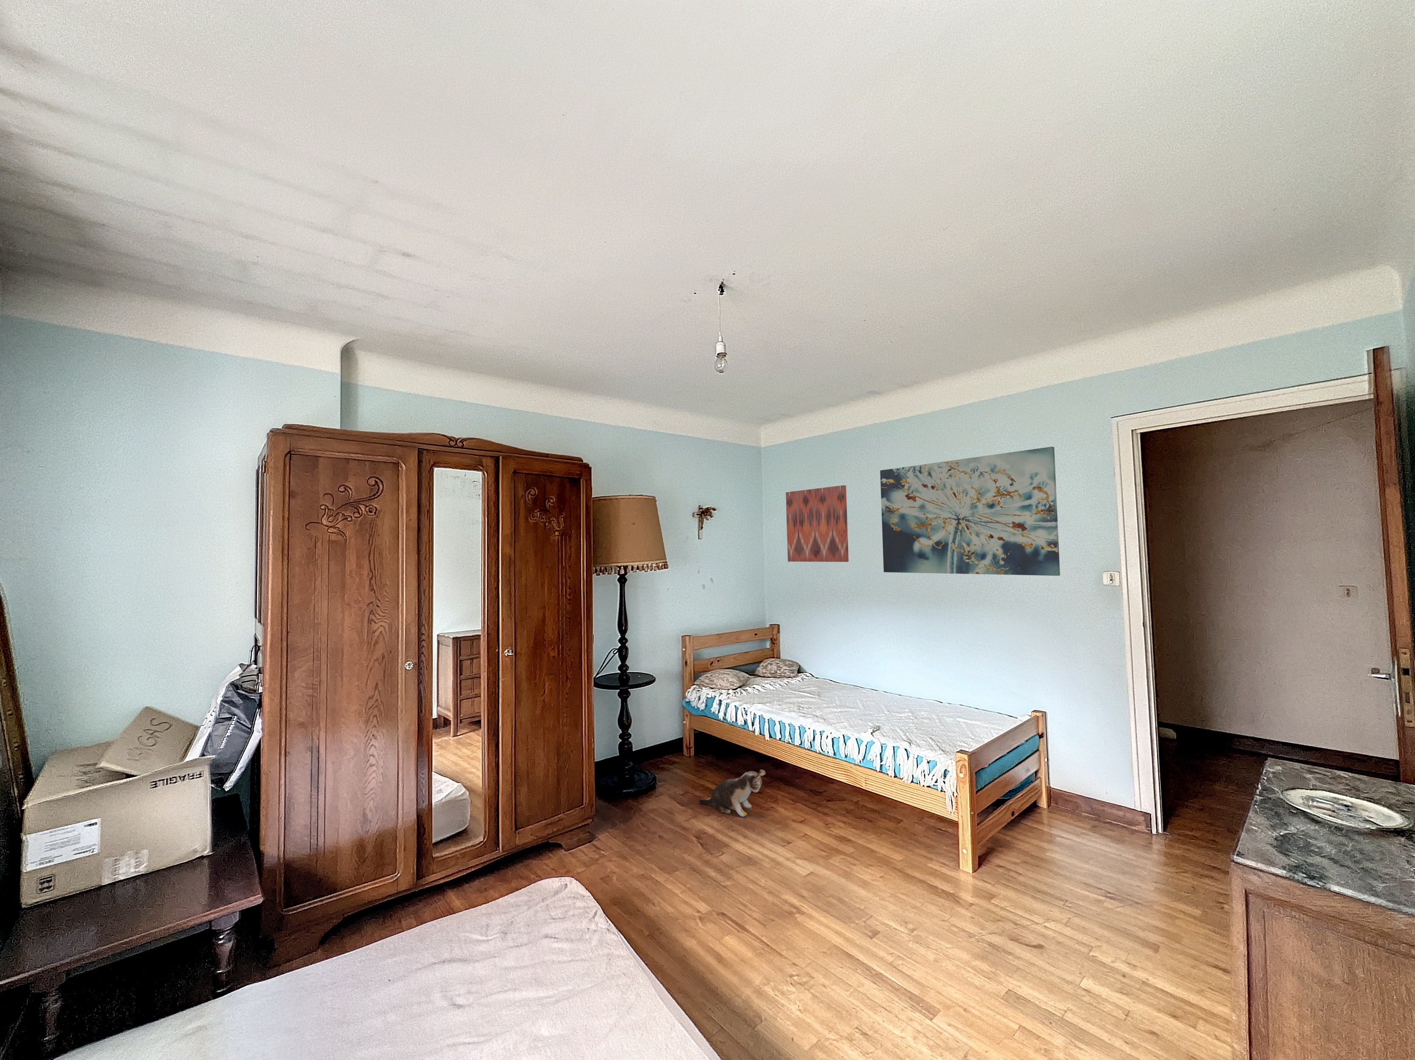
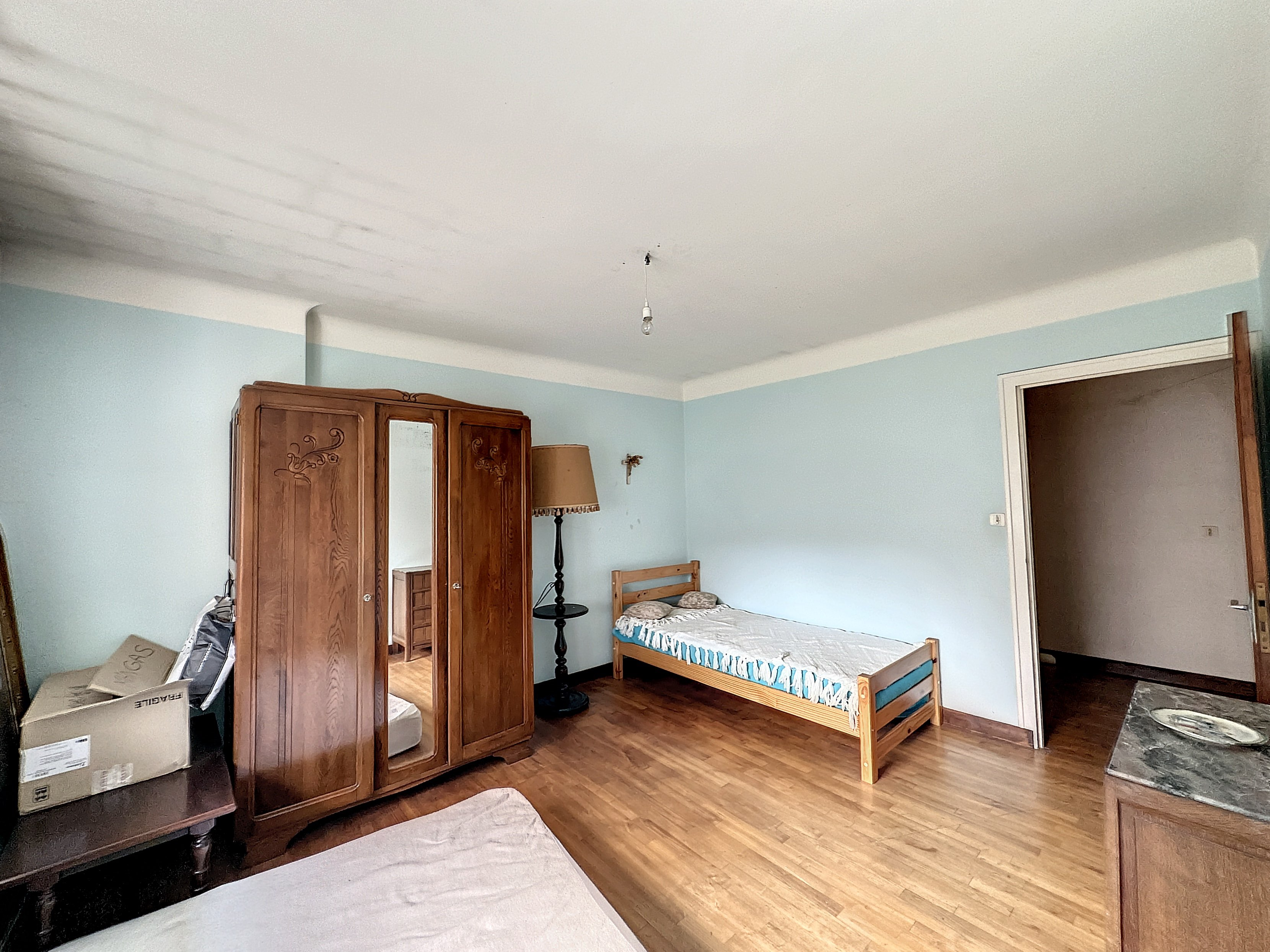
- wall art (959, 517)
- plush toy (731, 788)
- wall art (816, 526)
